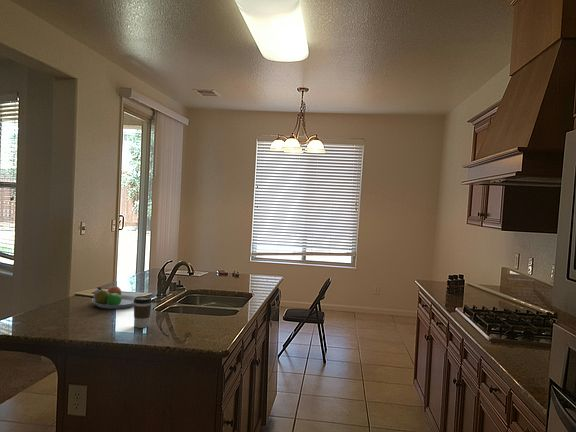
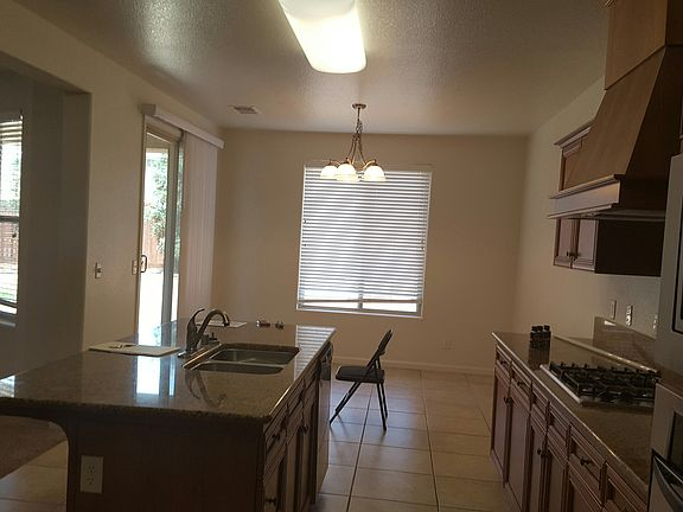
- fruit bowl (114, 295)
- coffee cup (142, 311)
